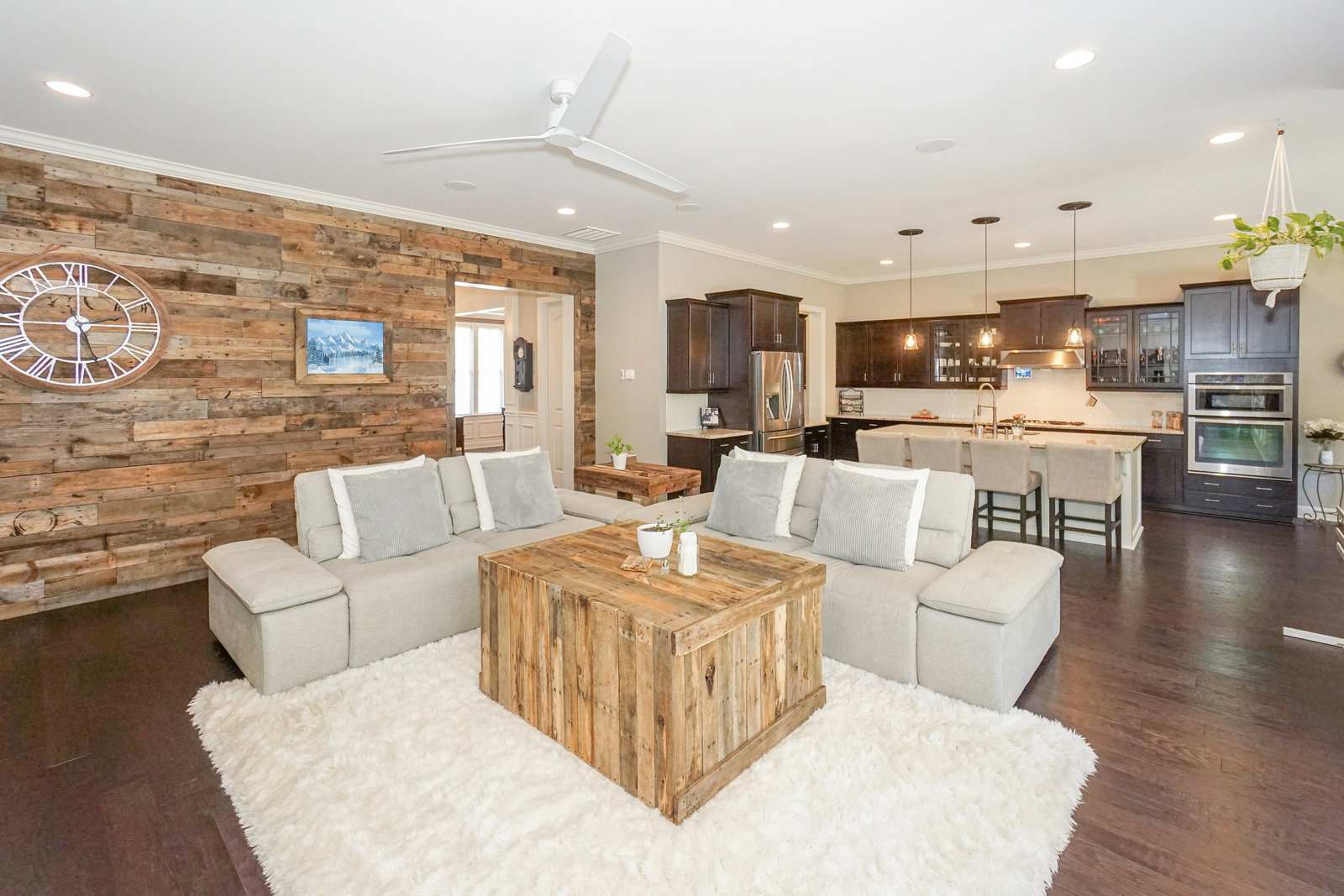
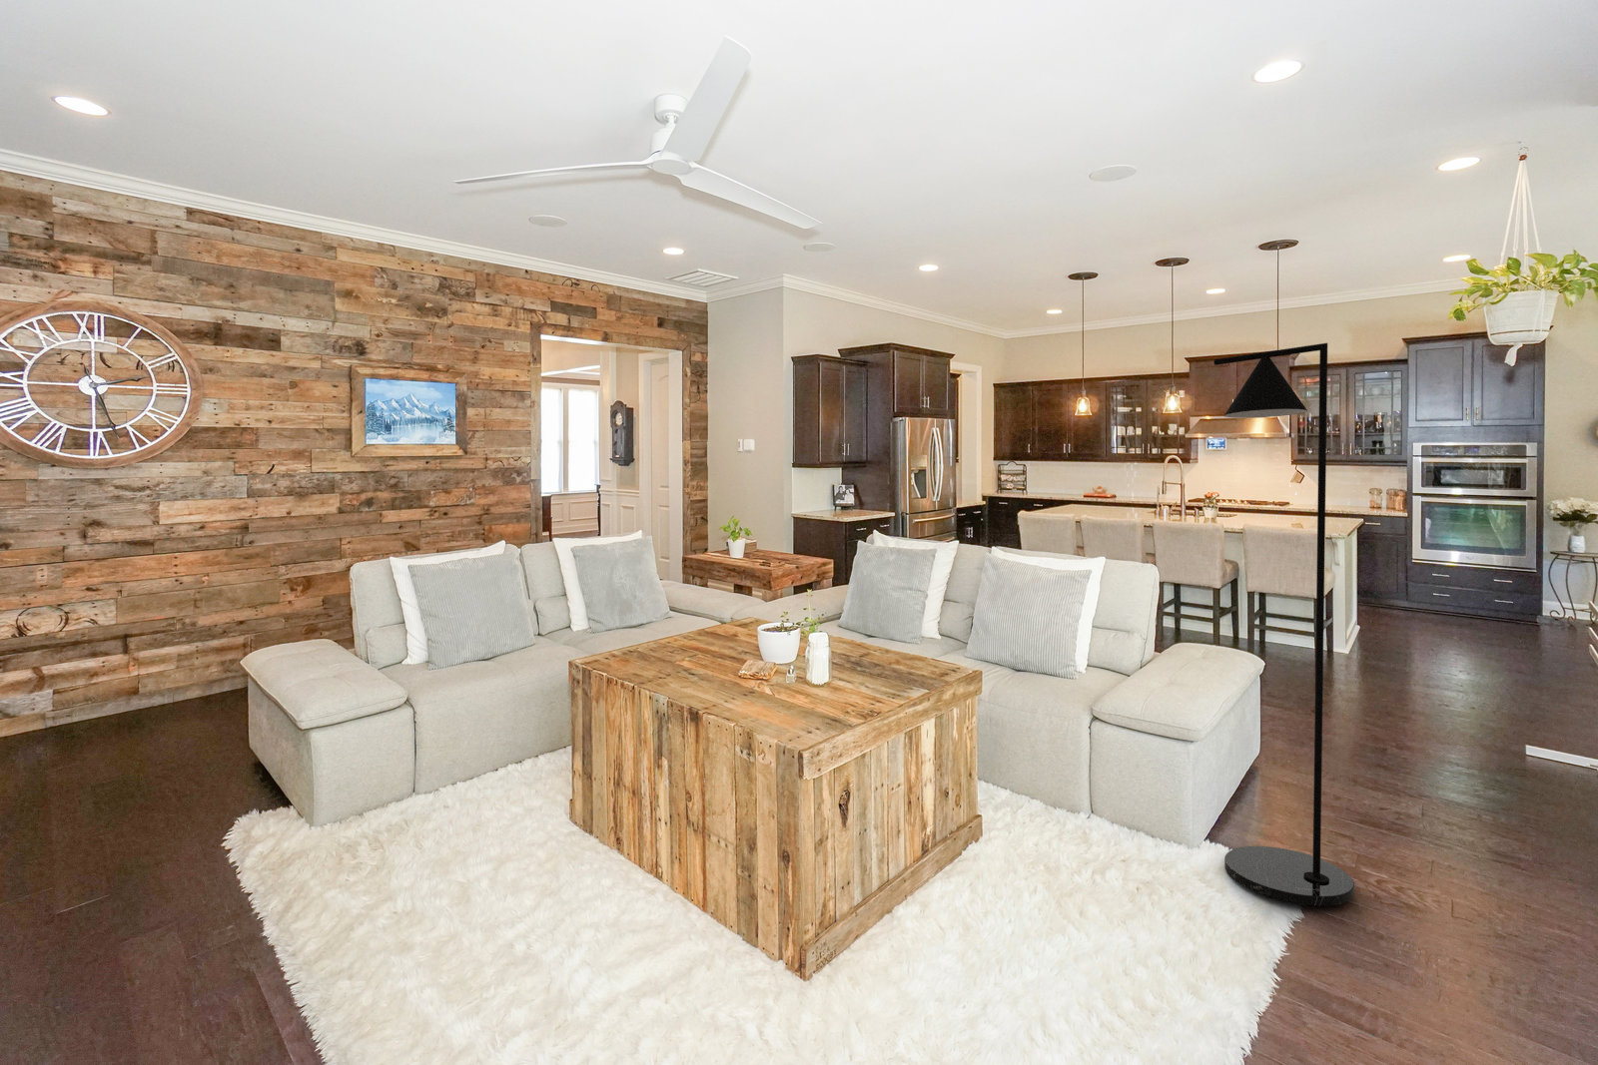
+ floor lamp (1316, 616)
